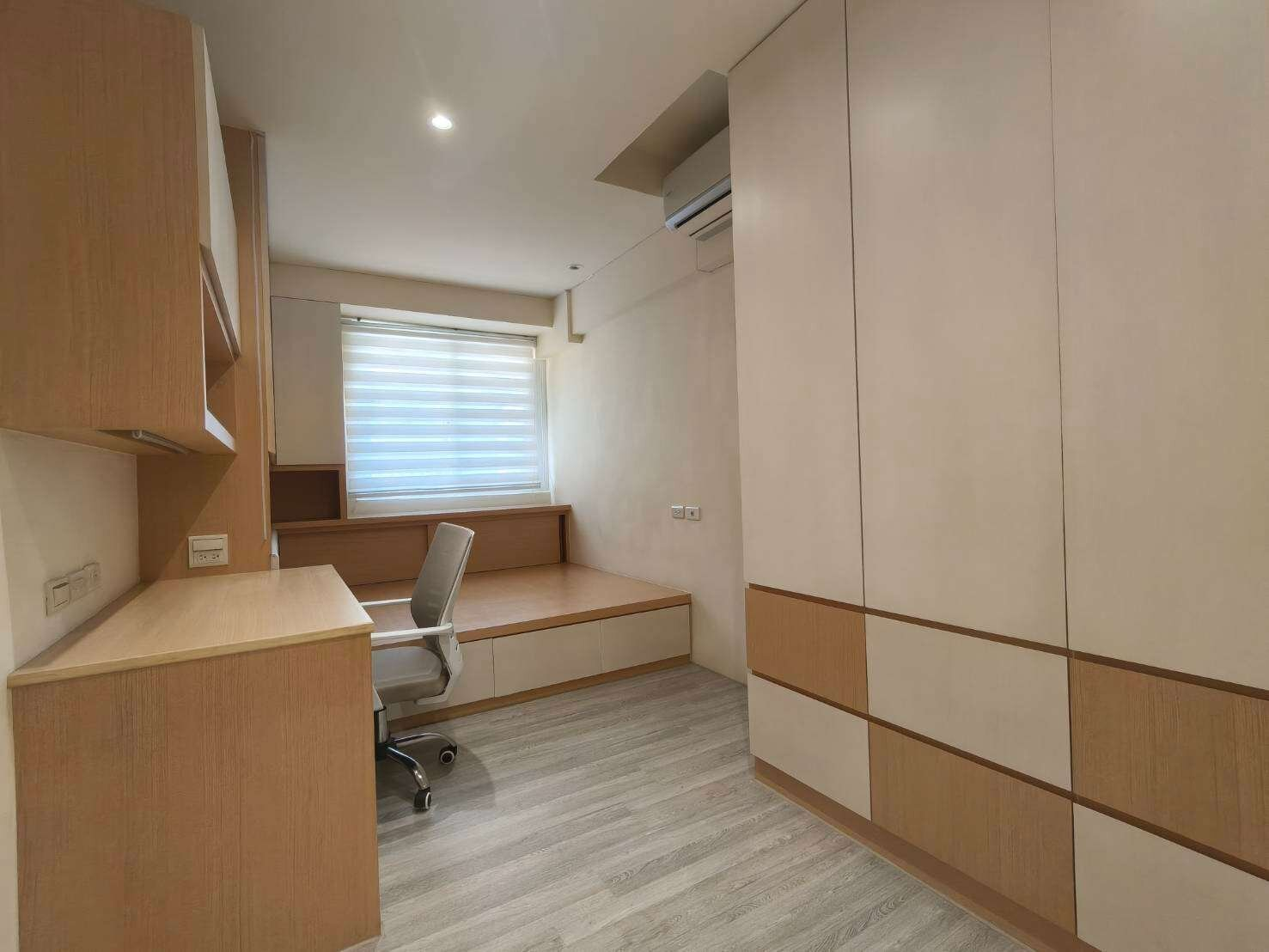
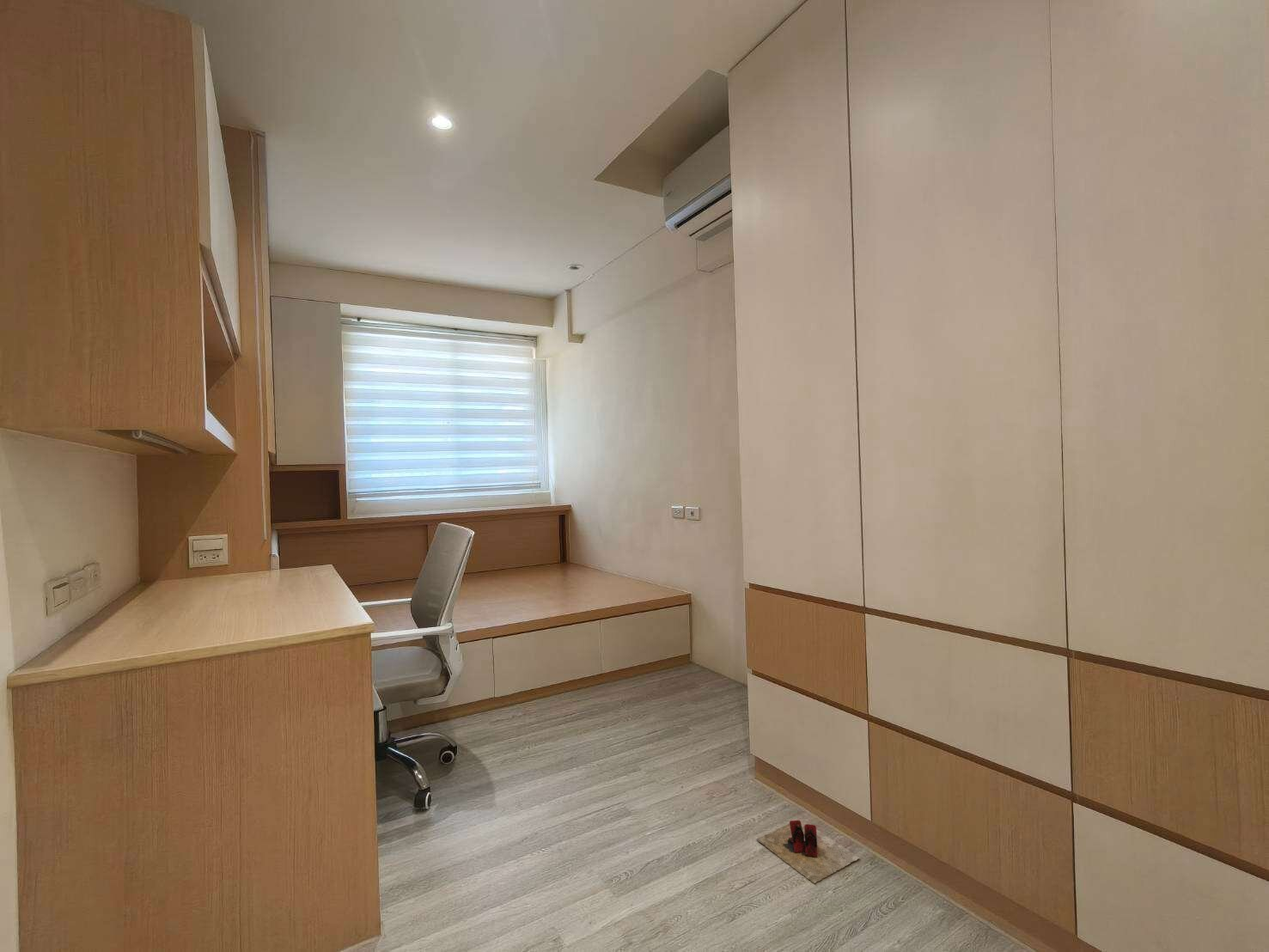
+ slippers (806, 836)
